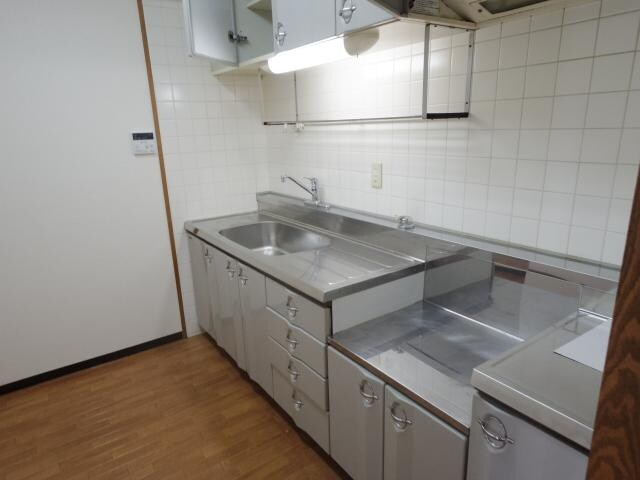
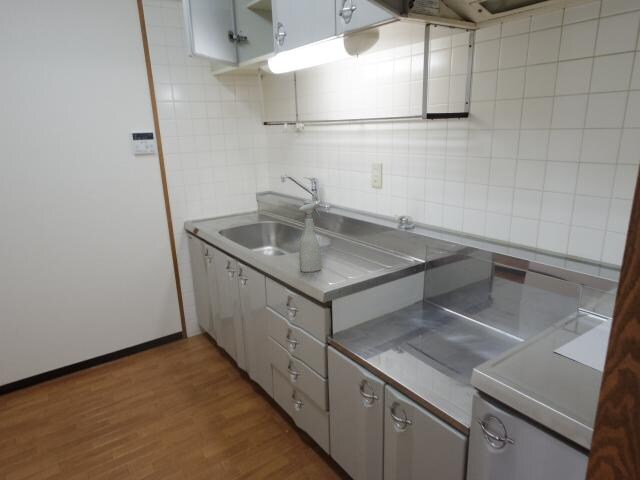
+ spray bottle (309, 237)
